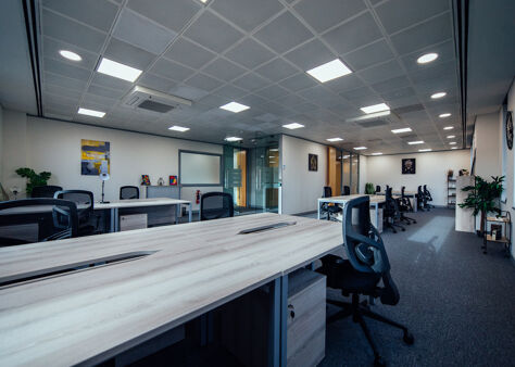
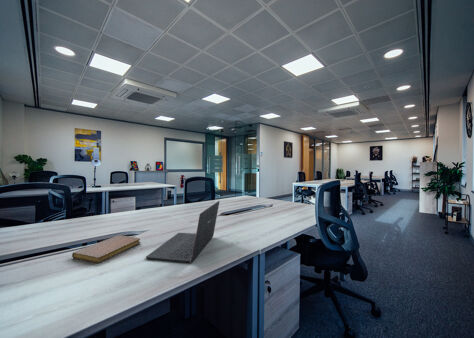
+ notebook (109, 247)
+ laptop (187, 233)
